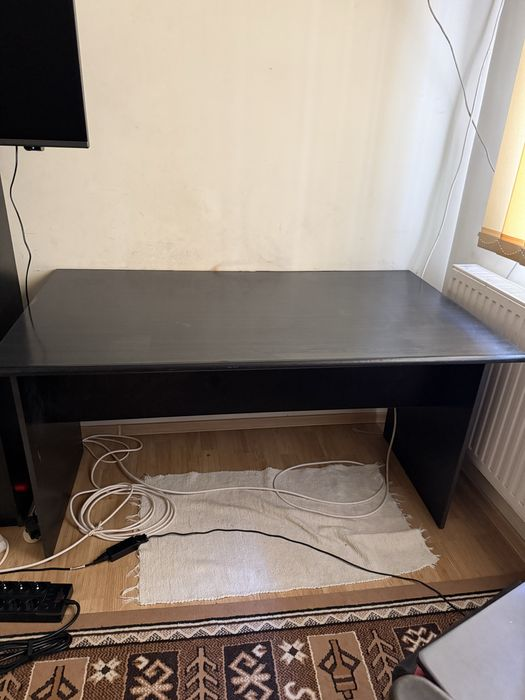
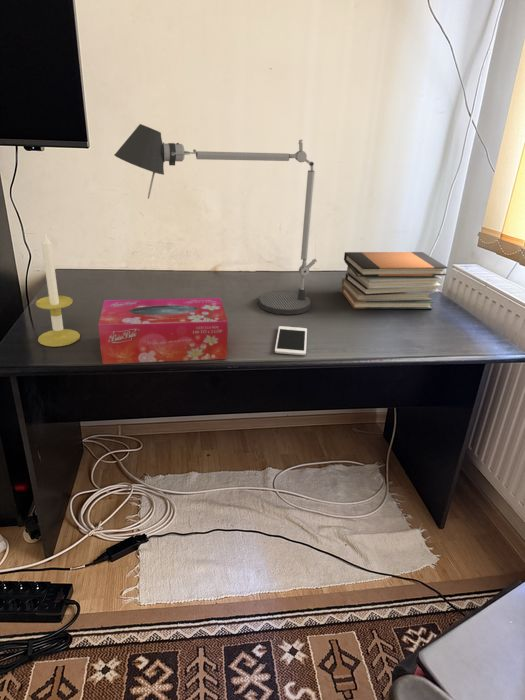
+ desk lamp (224, 159)
+ tissue box (164, 329)
+ candle (52, 287)
+ cell phone (291, 340)
+ book stack (390, 280)
